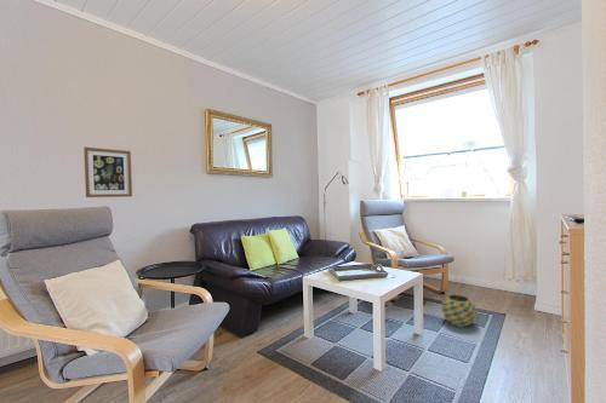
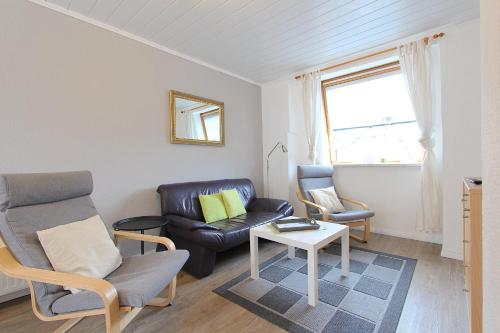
- decorative ball (458, 310)
- wall art (109, 173)
